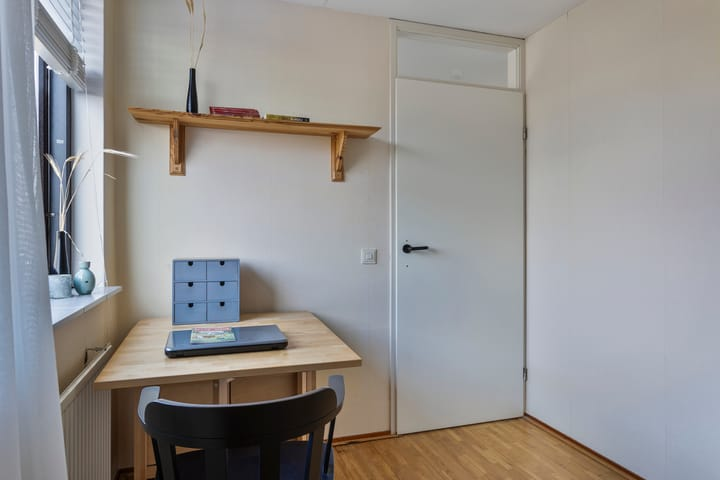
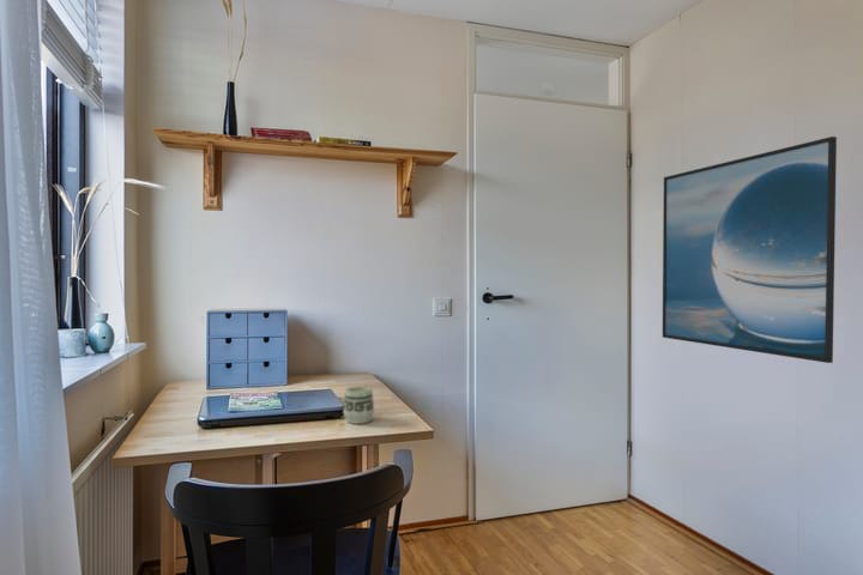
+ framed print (734, 254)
+ cup (358, 404)
